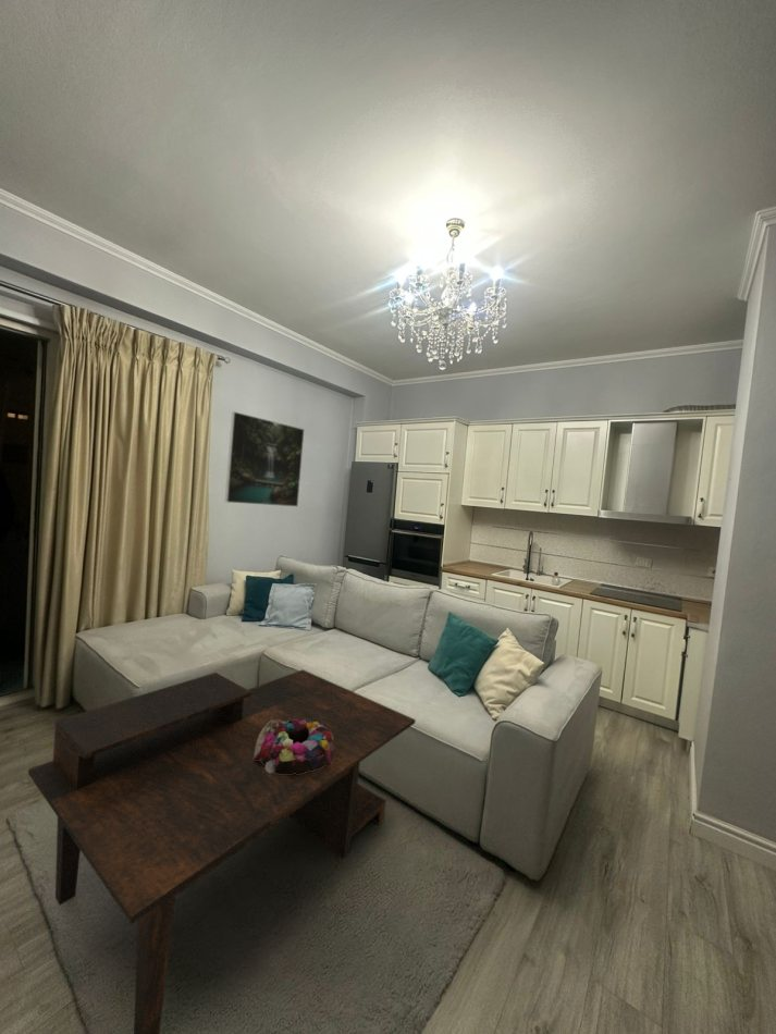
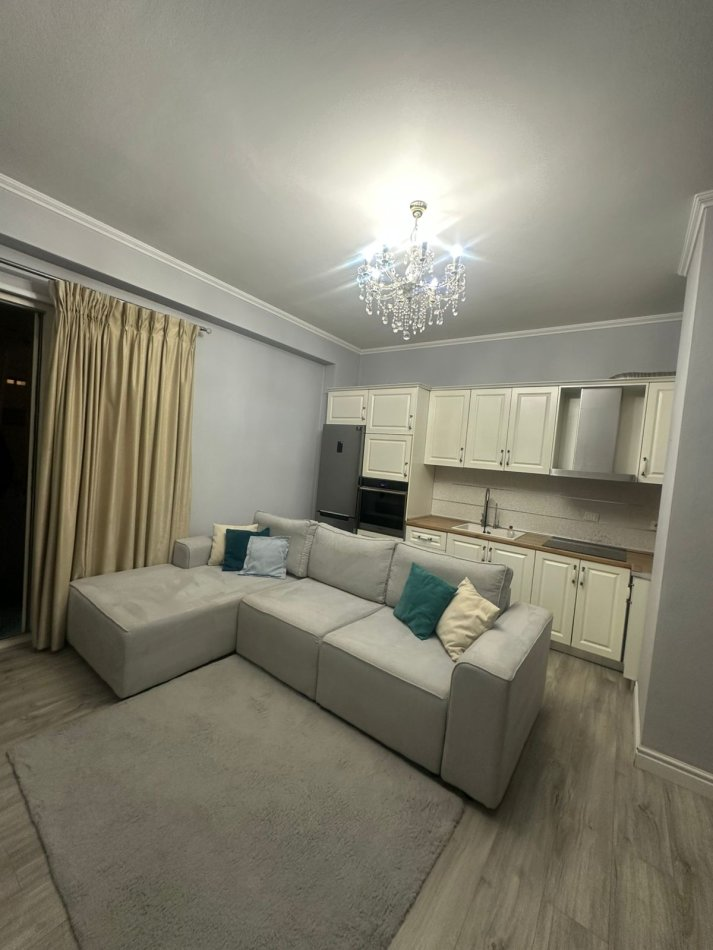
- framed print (267, 463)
- coffee table (250, 779)
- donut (295, 738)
